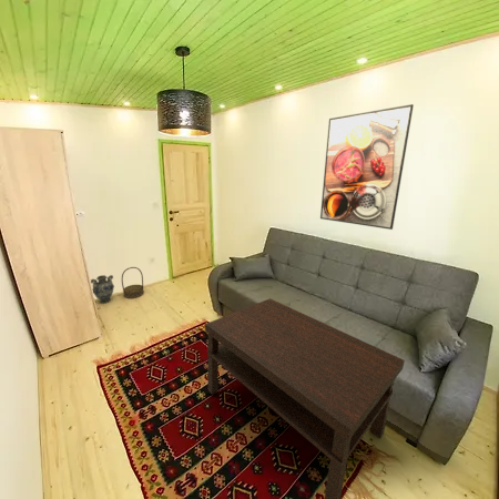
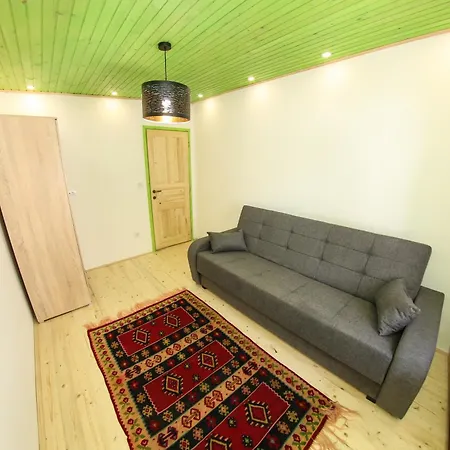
- vase (103, 288)
- basket (132, 285)
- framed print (358, 171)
- coffee table (293, 376)
